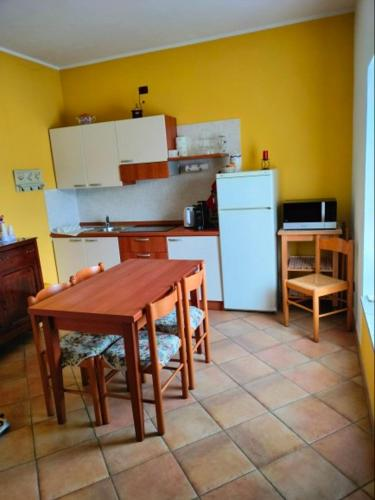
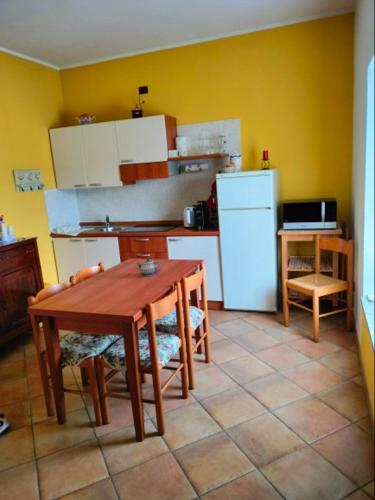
+ teapot (148, 266)
